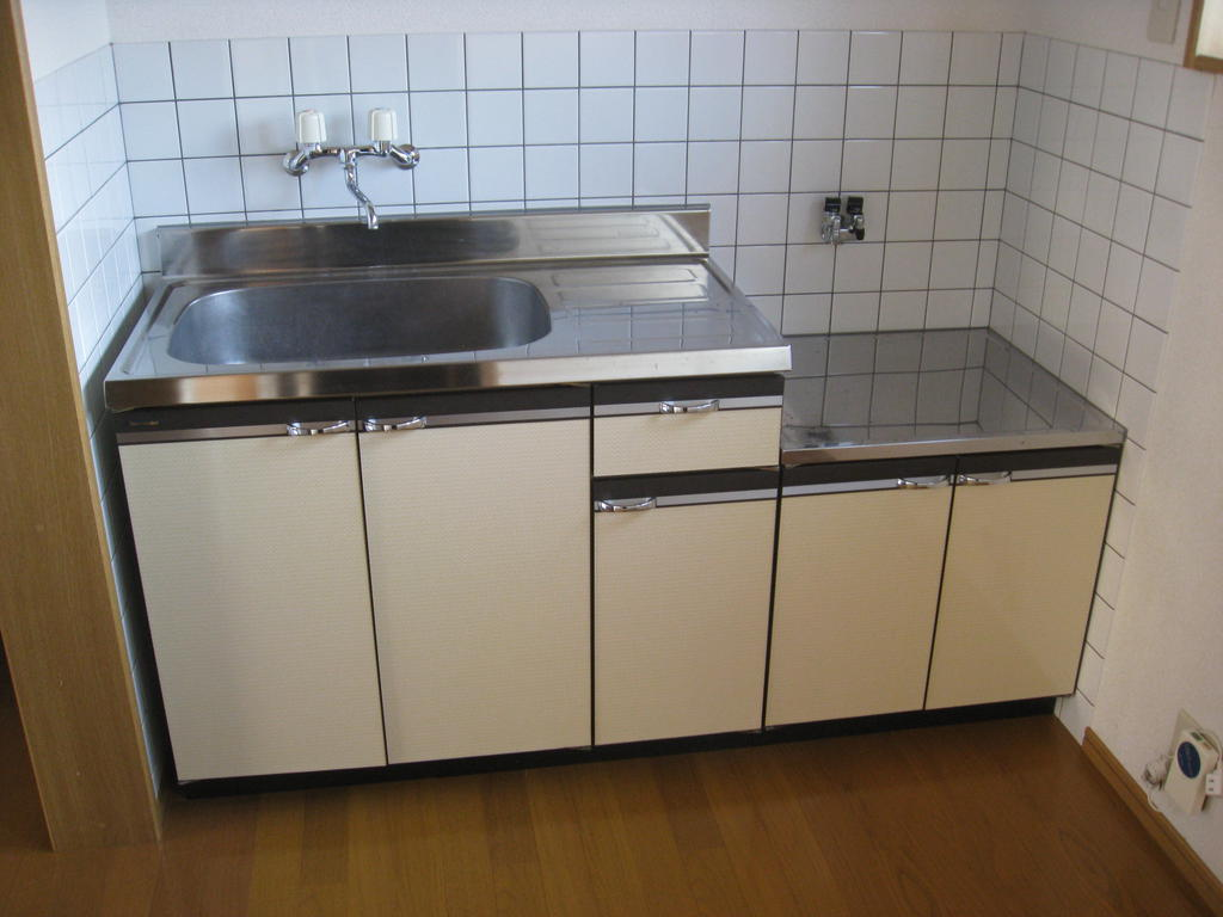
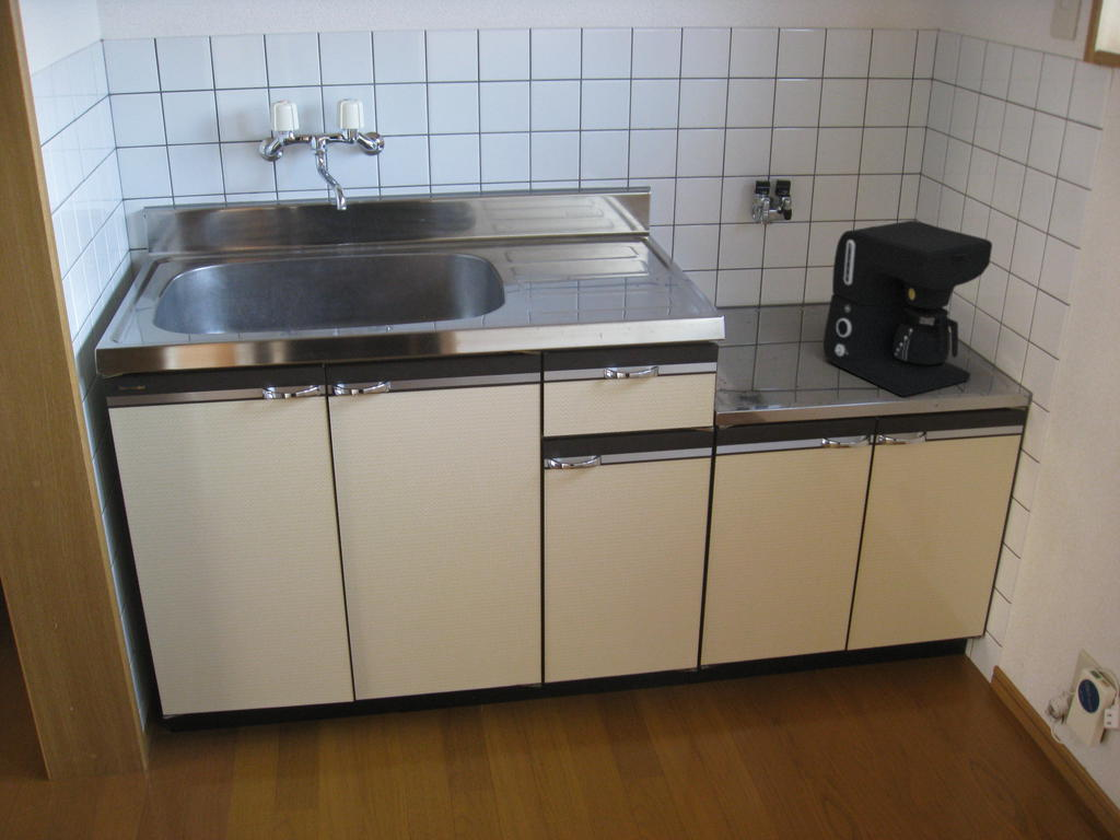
+ coffee maker (907, 305)
